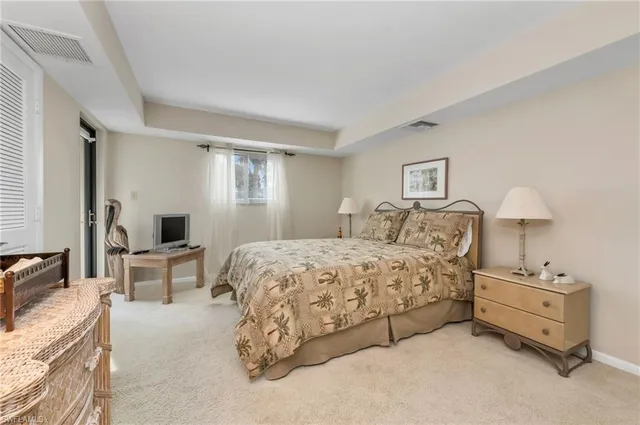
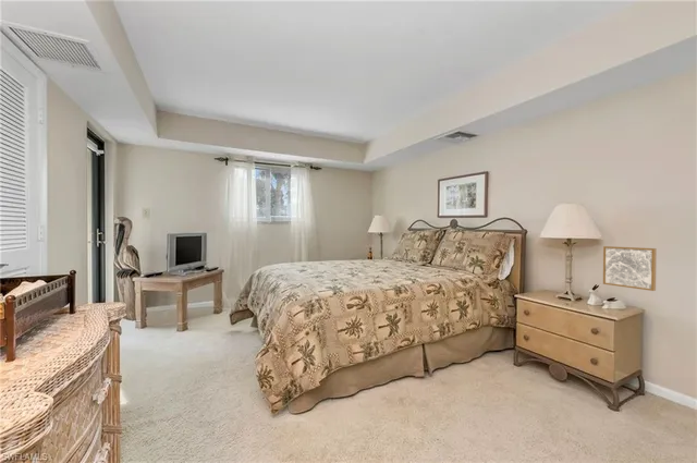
+ wall art (627, 267)
